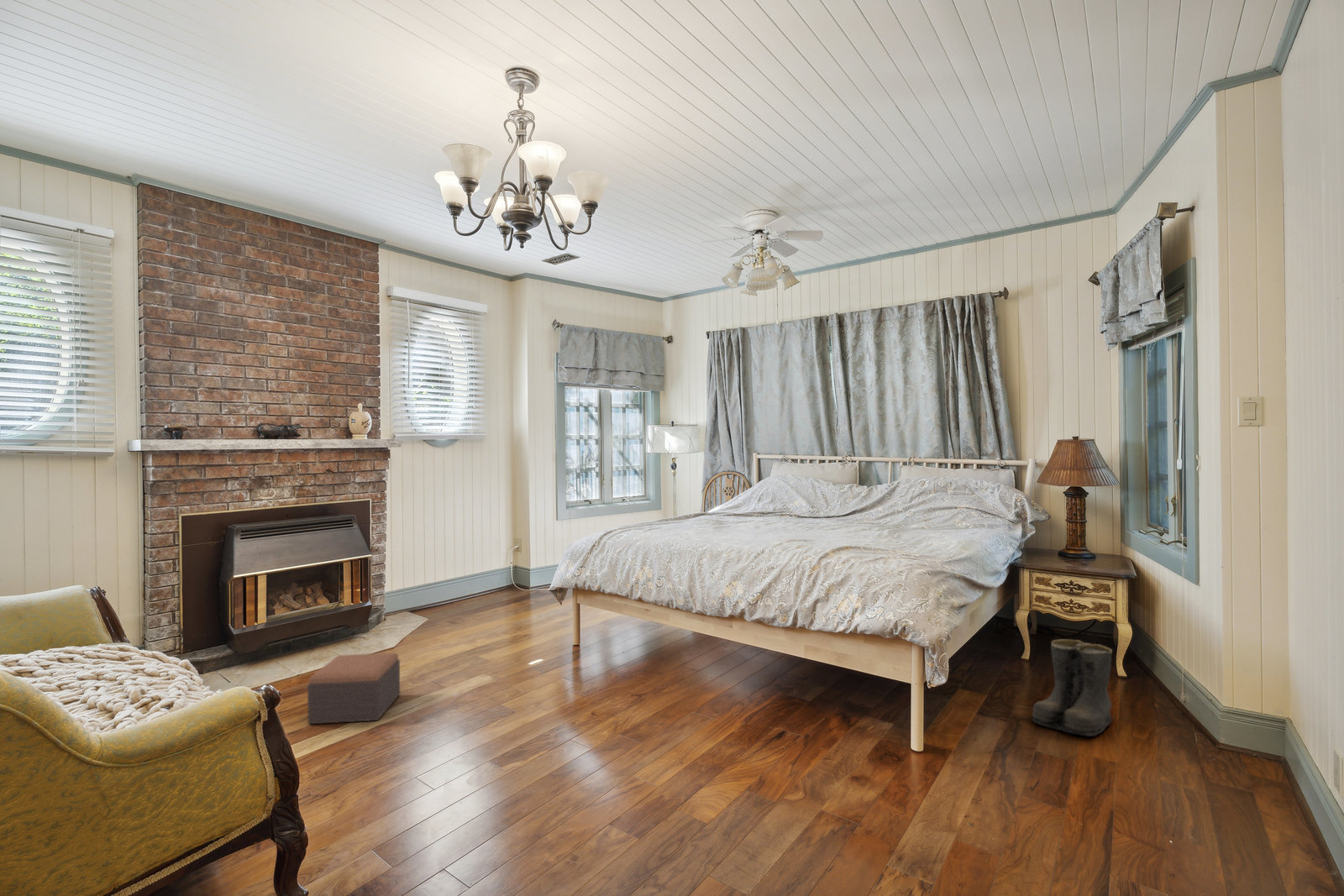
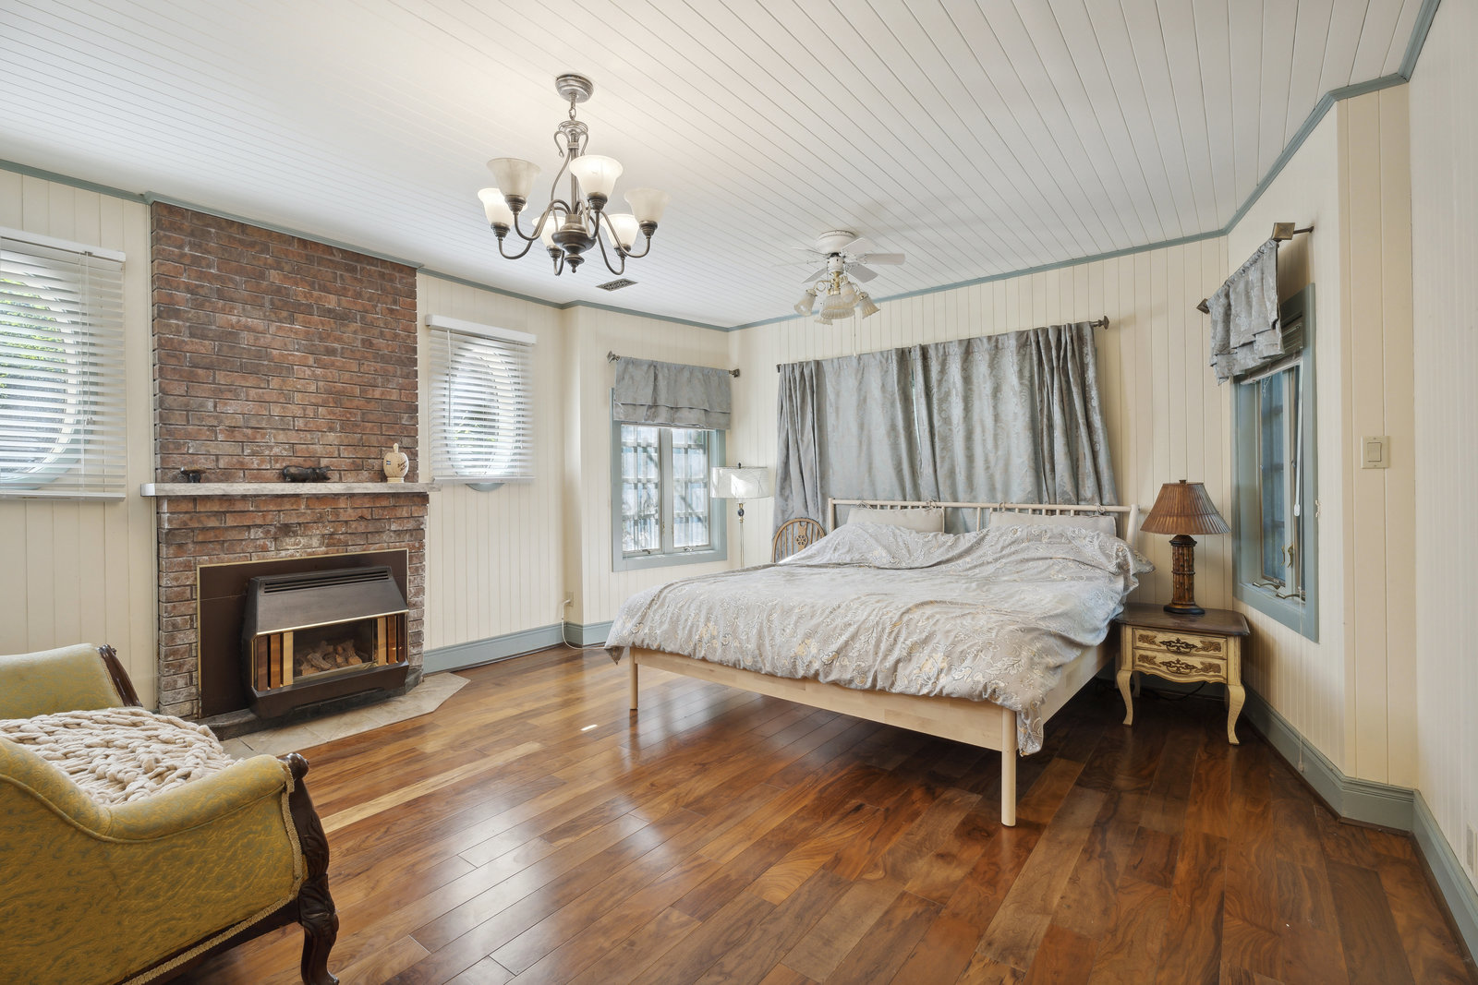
- footstool (356, 685)
- boots (1073, 684)
